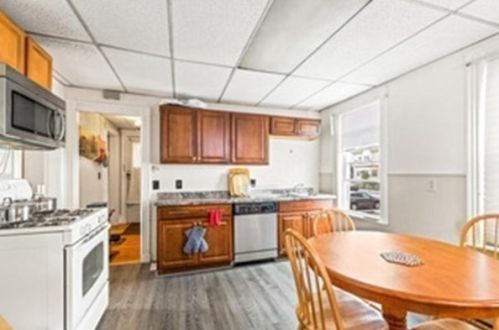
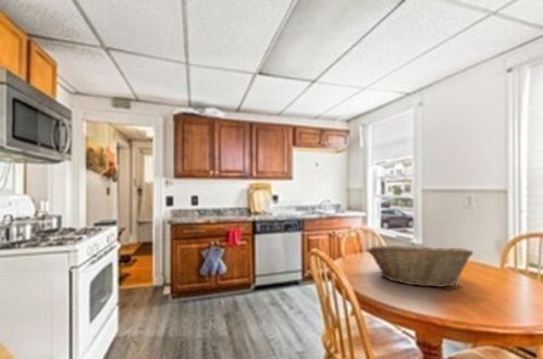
+ fruit basket (417, 259)
